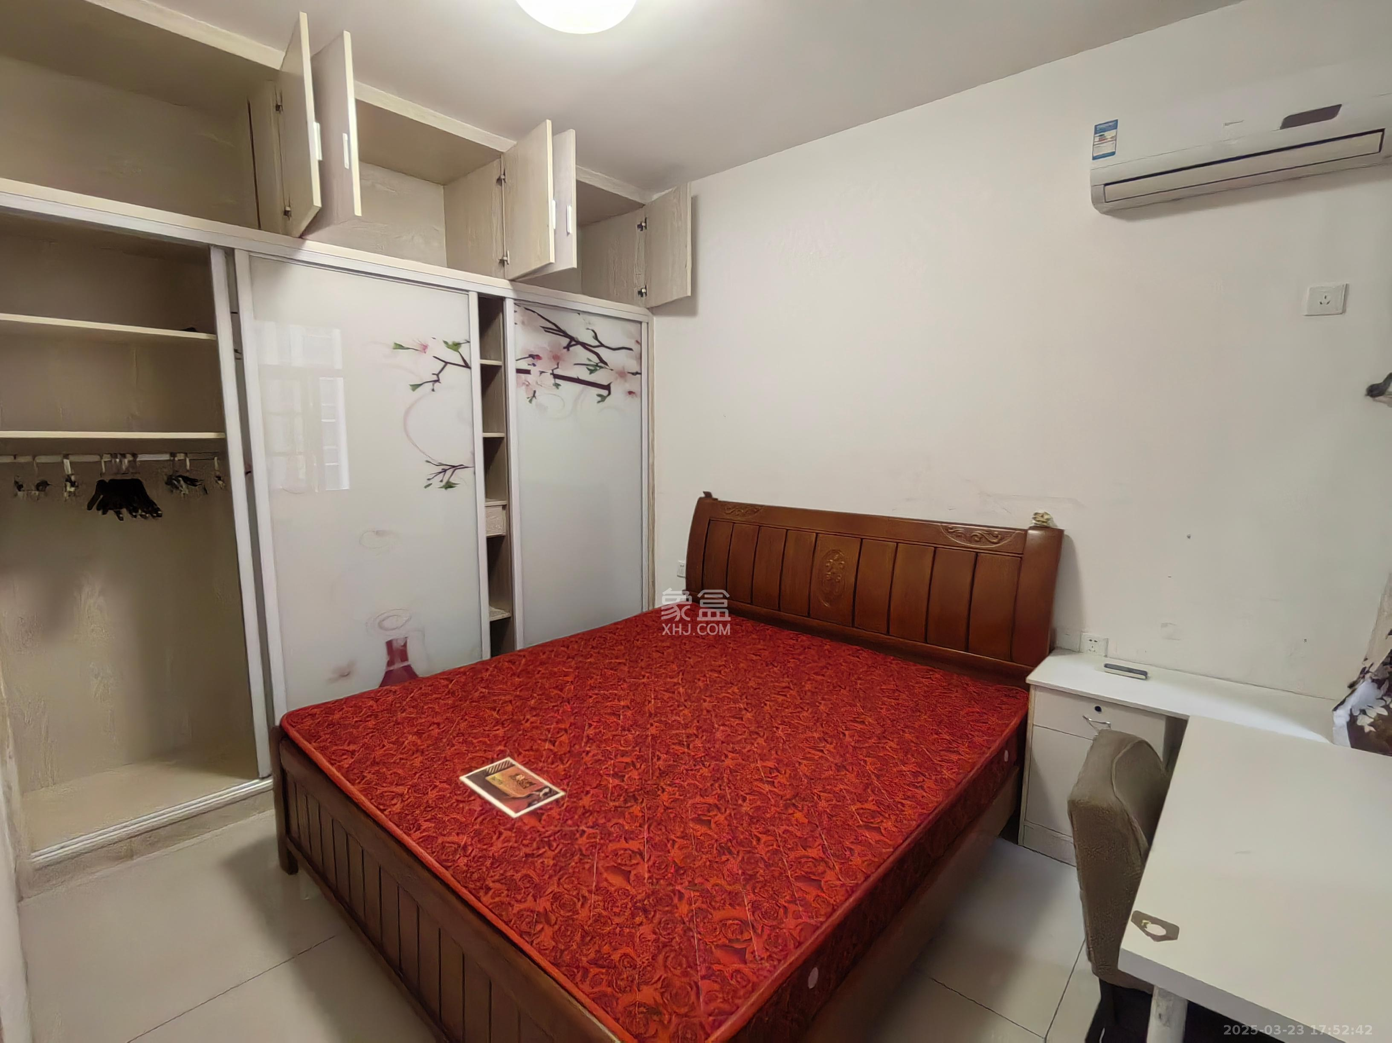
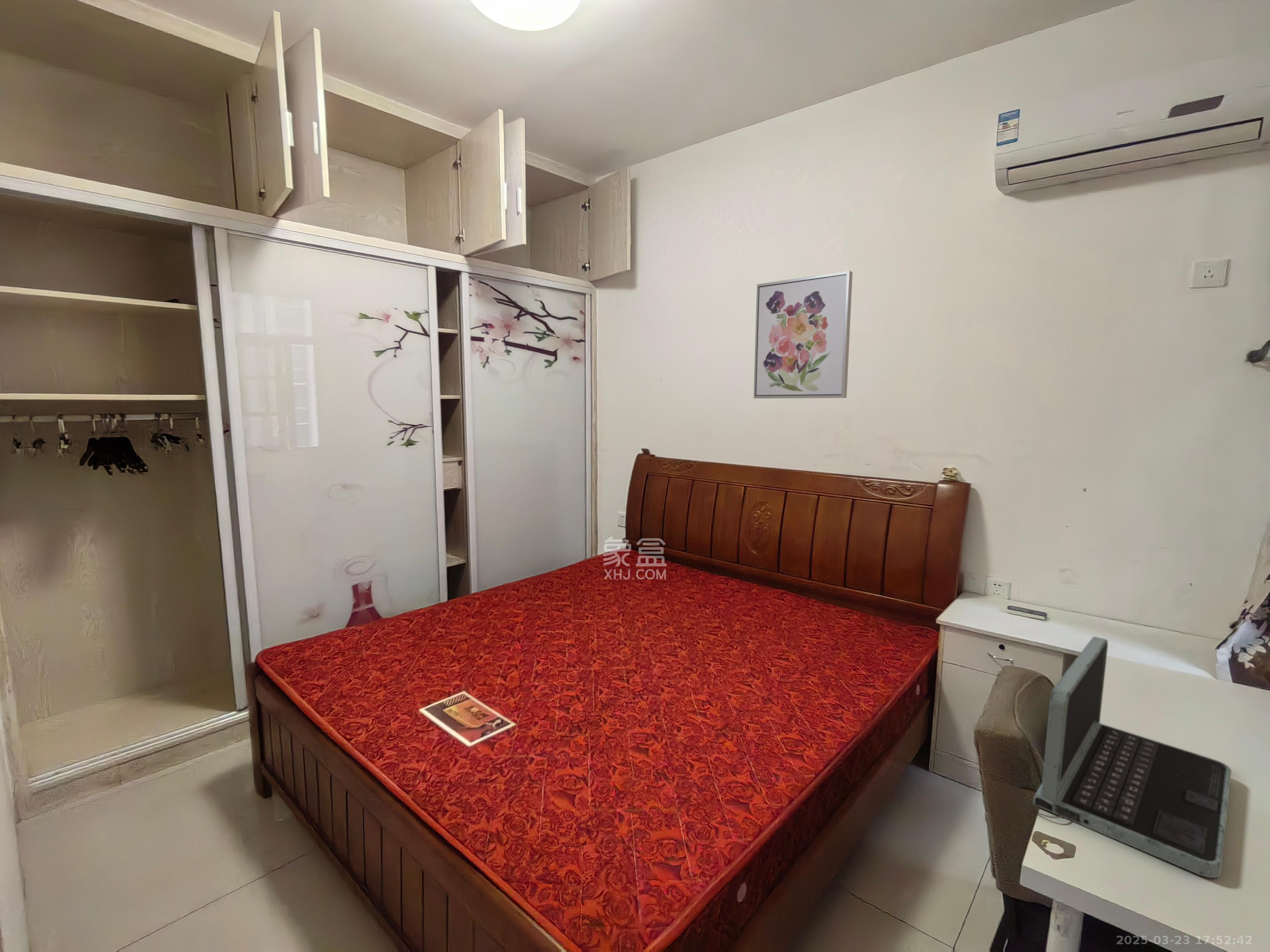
+ laptop (1128, 733)
+ wall art (800, 339)
